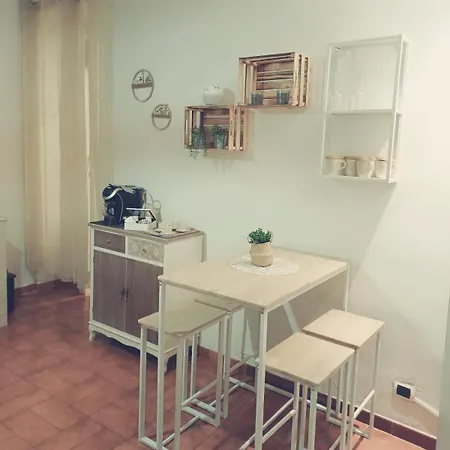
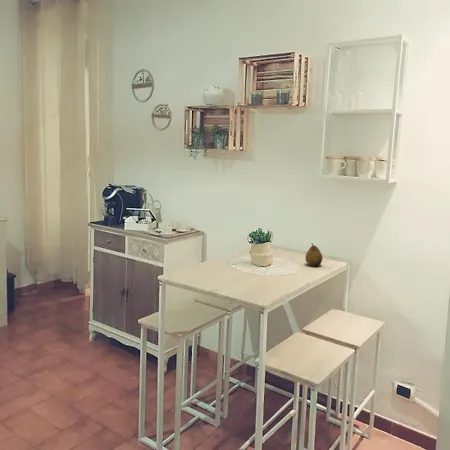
+ fruit (314, 253)
